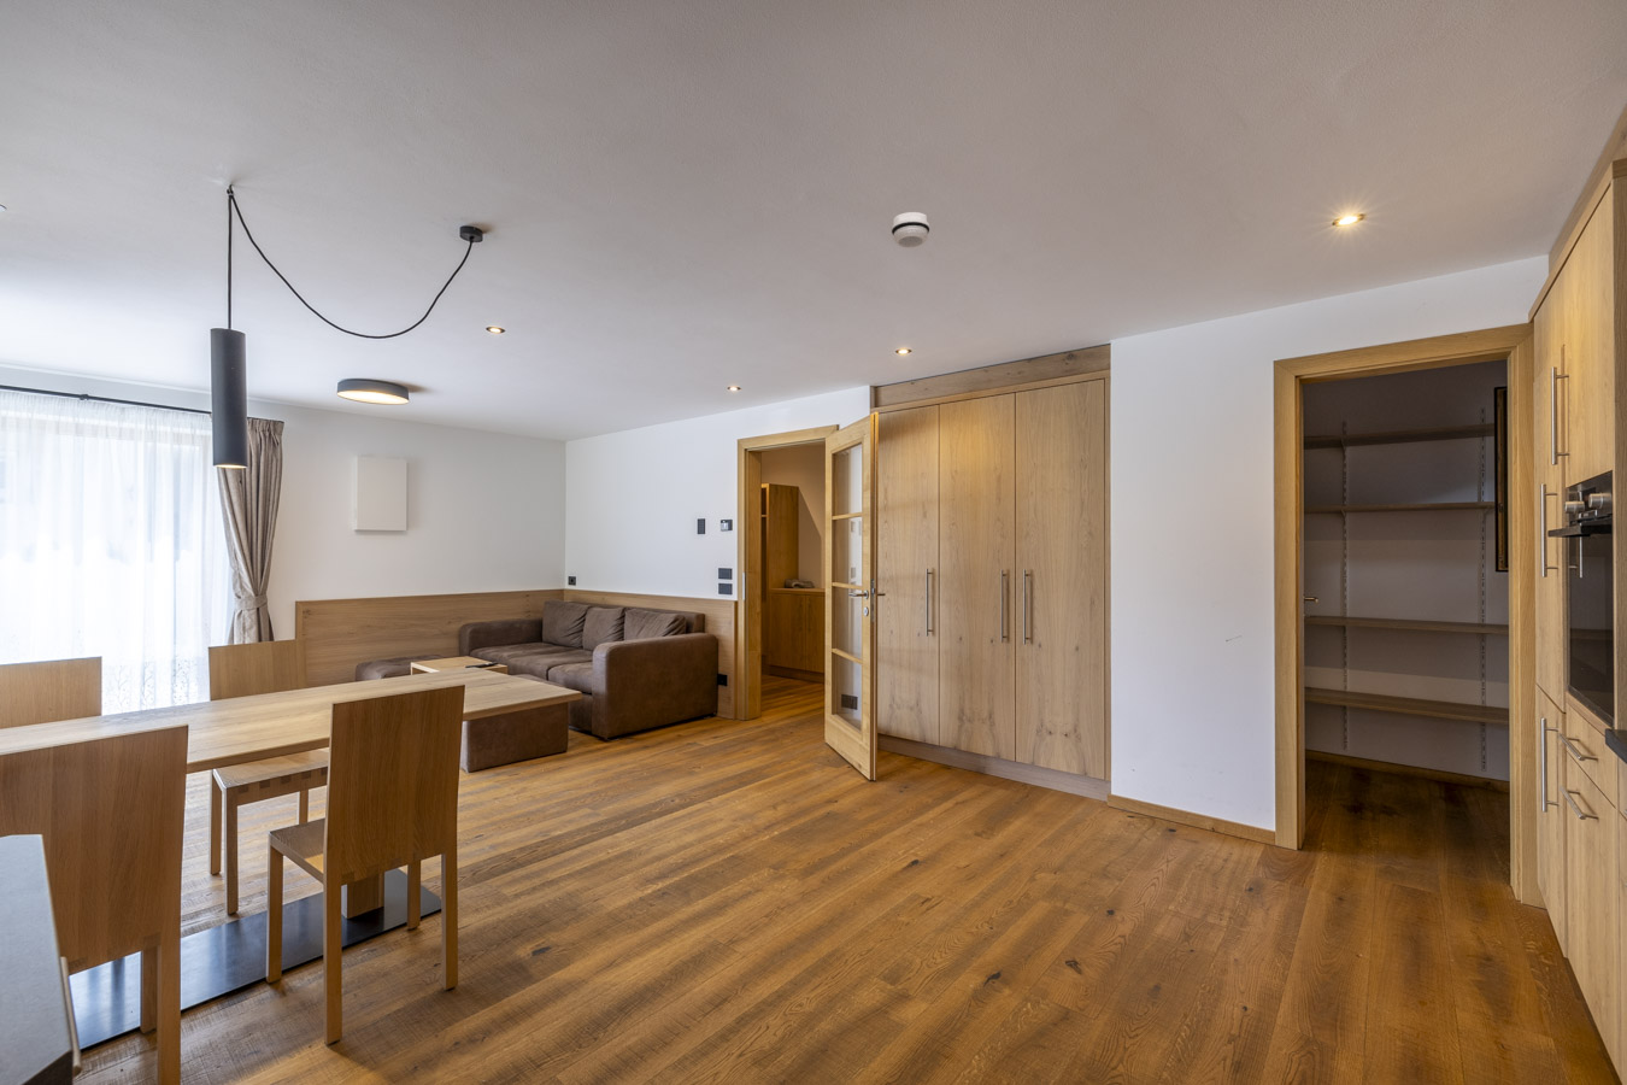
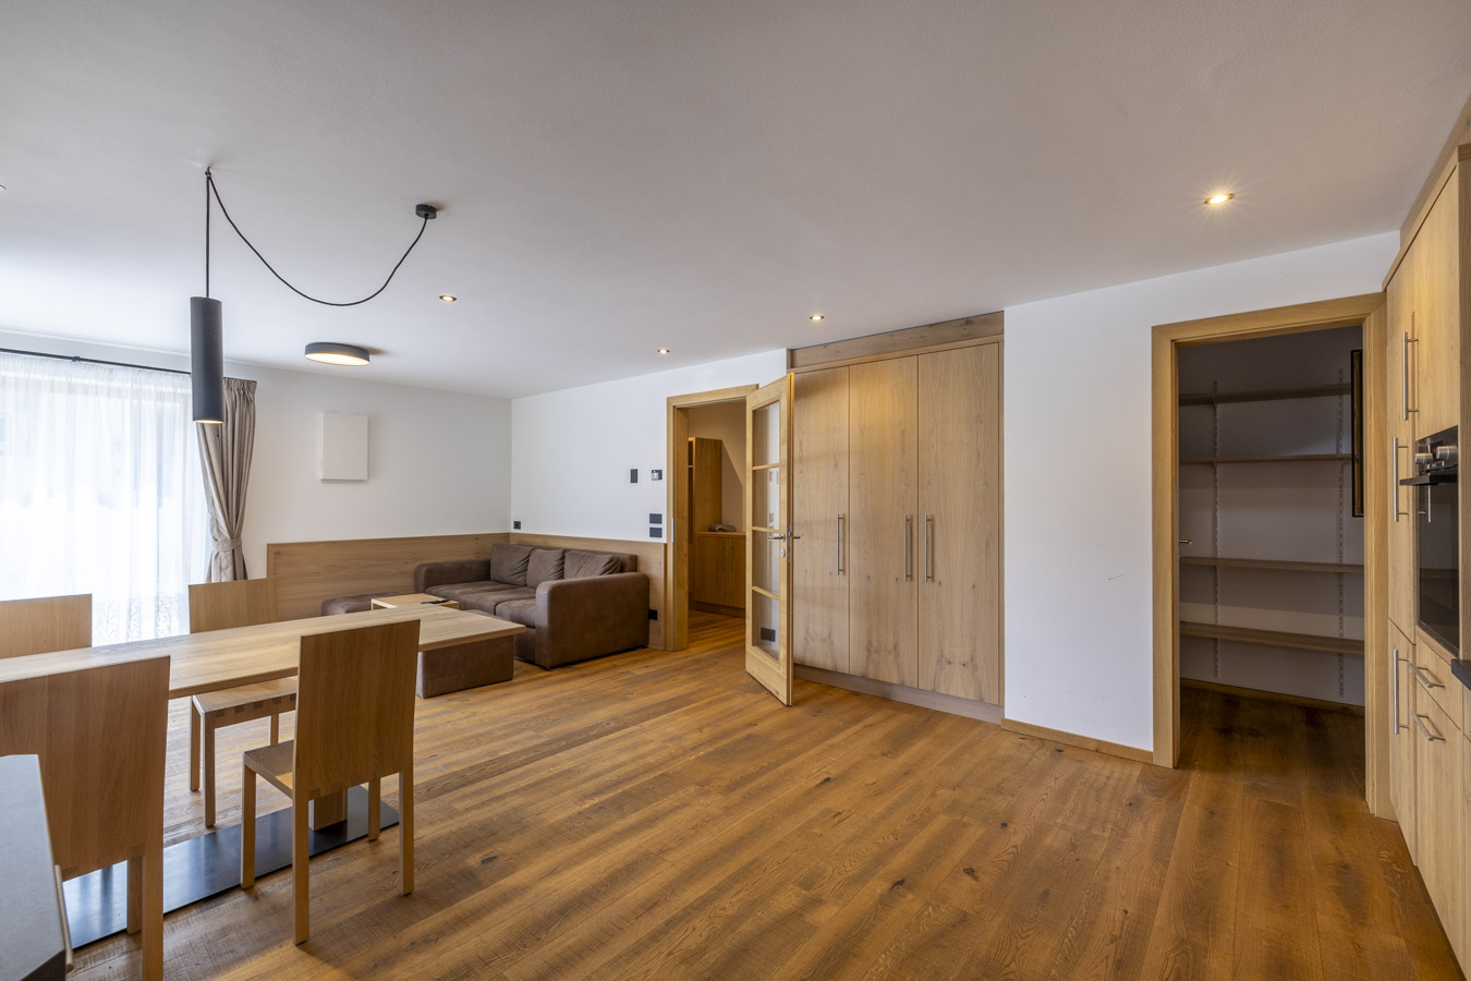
- smoke detector (910, 230)
